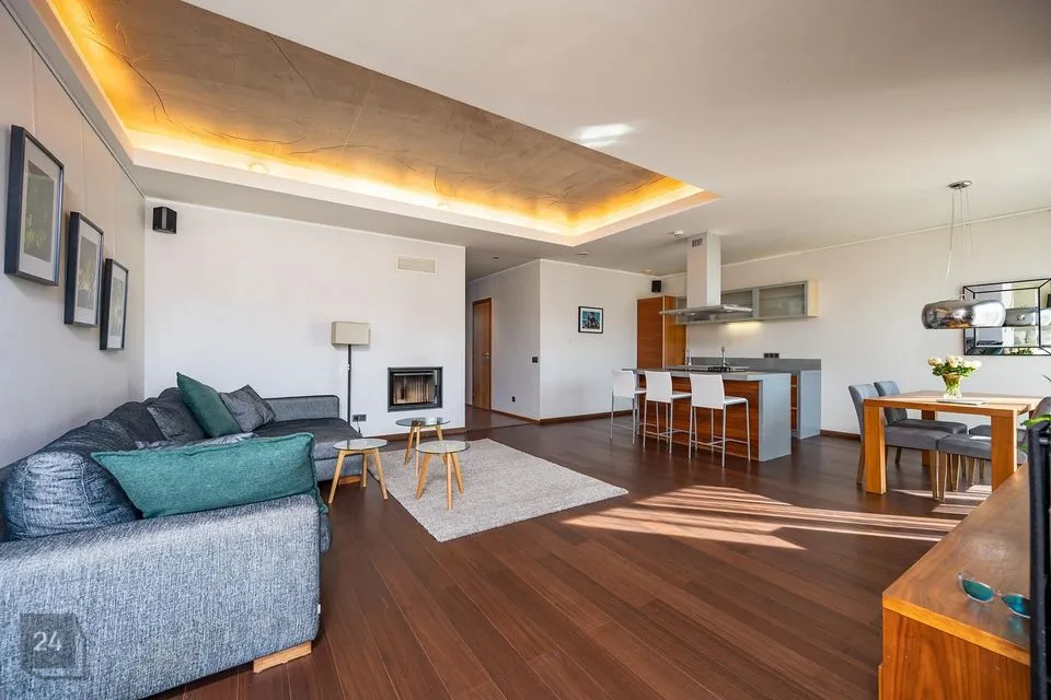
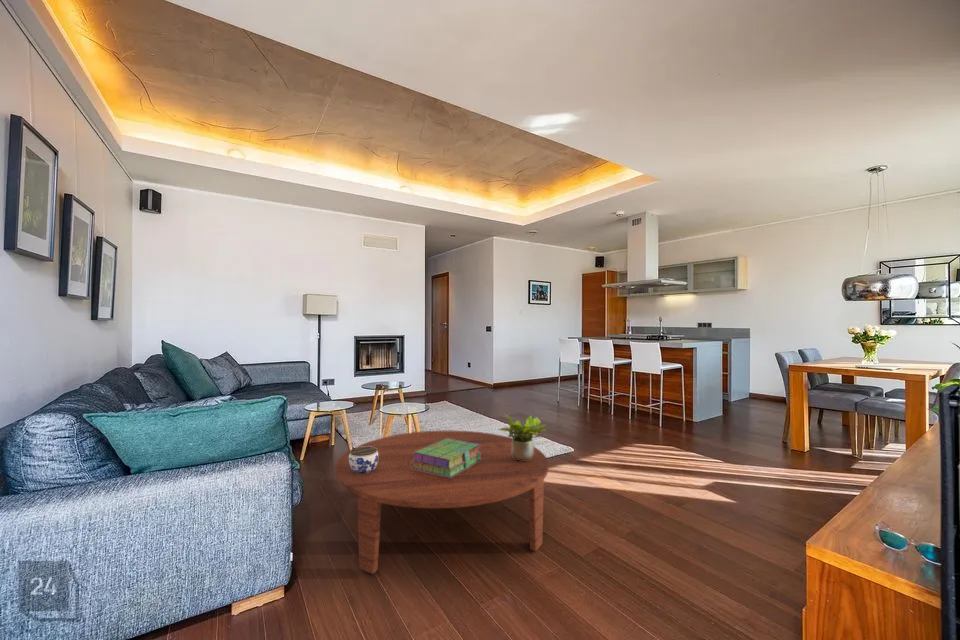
+ jar (363, 459)
+ coffee table (443, 487)
+ stack of books (447, 455)
+ potted plant (523, 436)
